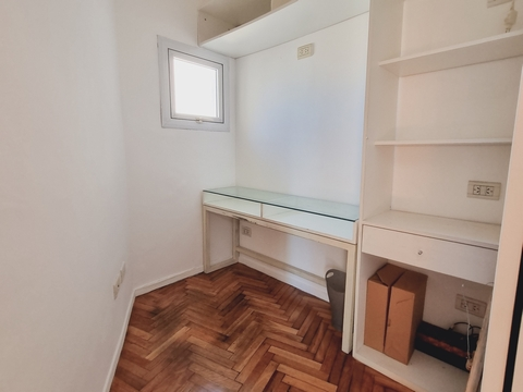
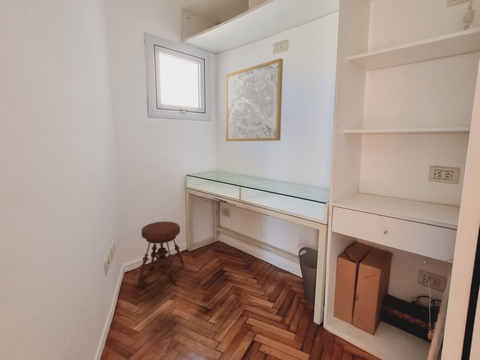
+ wall art (251, 105)
+ stool (161, 250)
